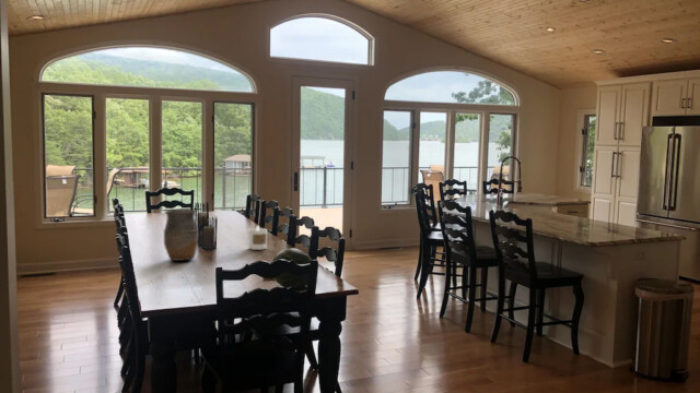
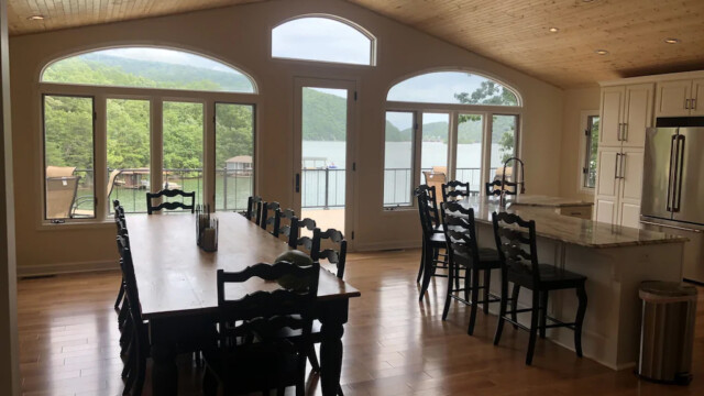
- candle (257, 237)
- vase (180, 235)
